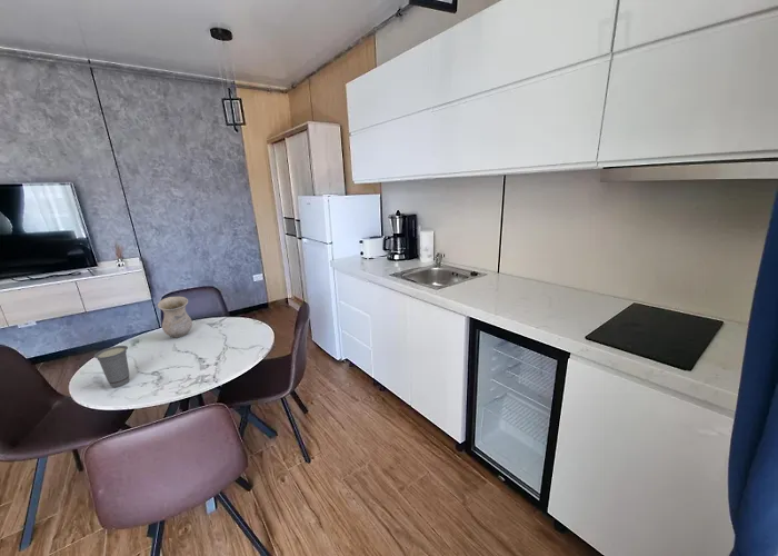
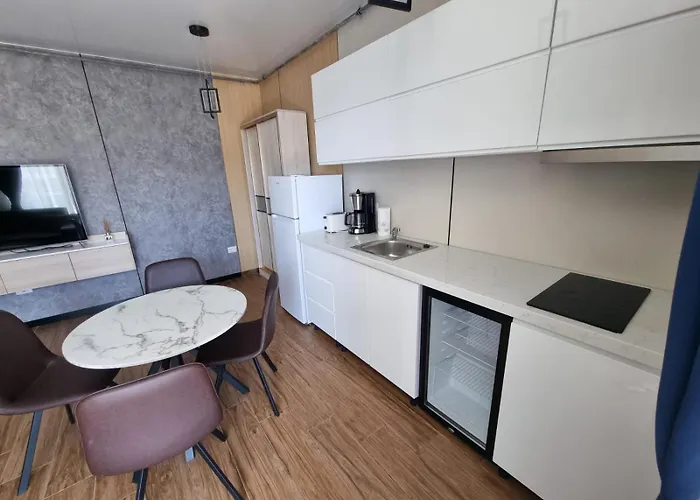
- vase (176, 317)
- cup (116, 367)
